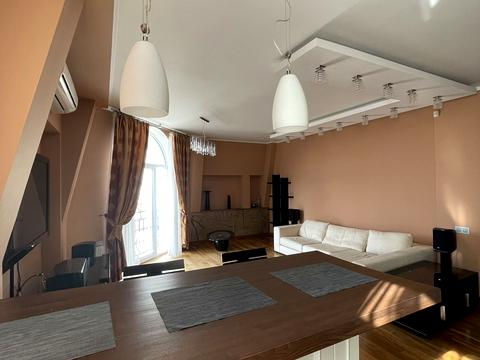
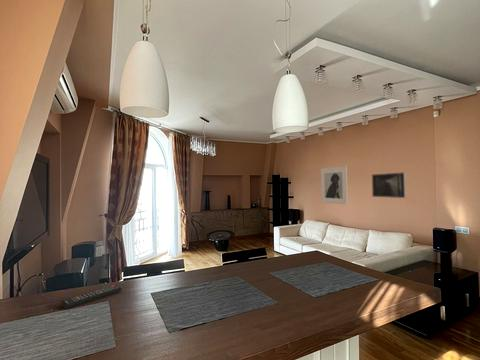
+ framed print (387, 185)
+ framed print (333, 185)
+ remote control (93, 295)
